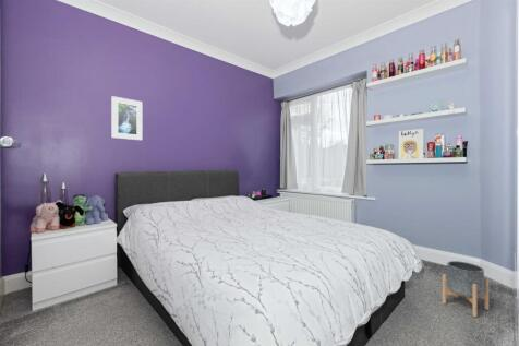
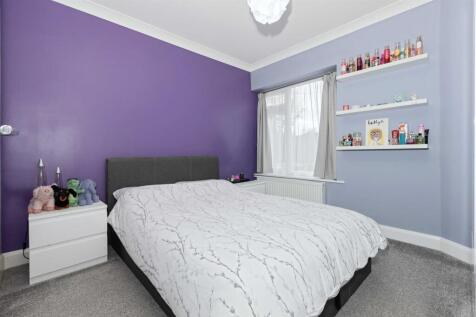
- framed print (126, 119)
- planter (464, 286)
